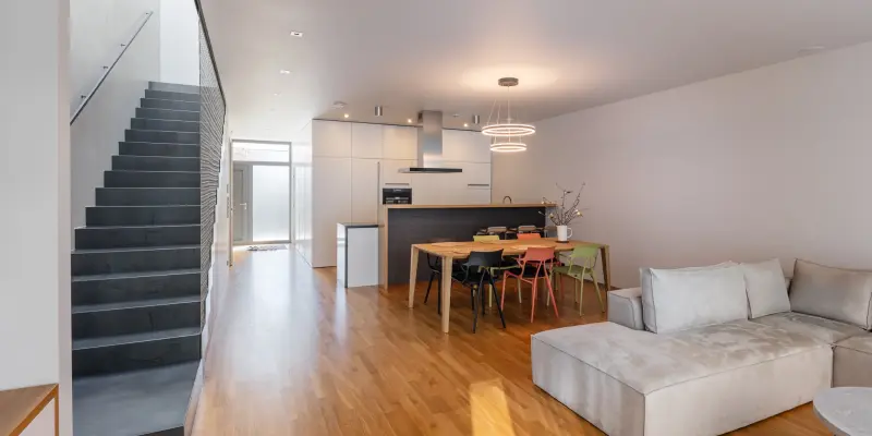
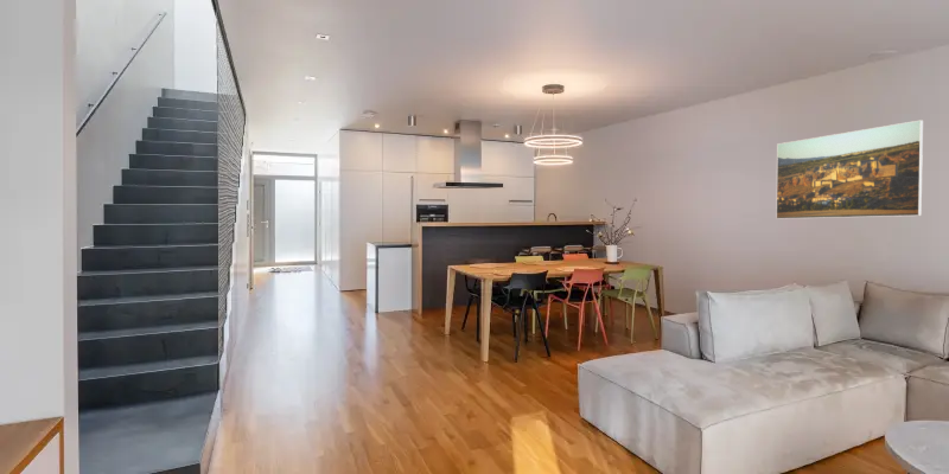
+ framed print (840, 175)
